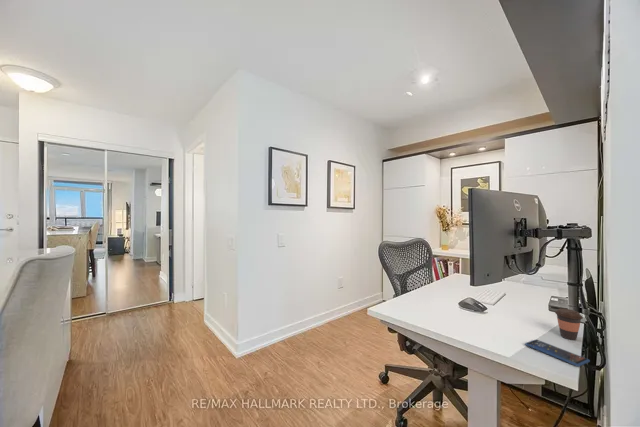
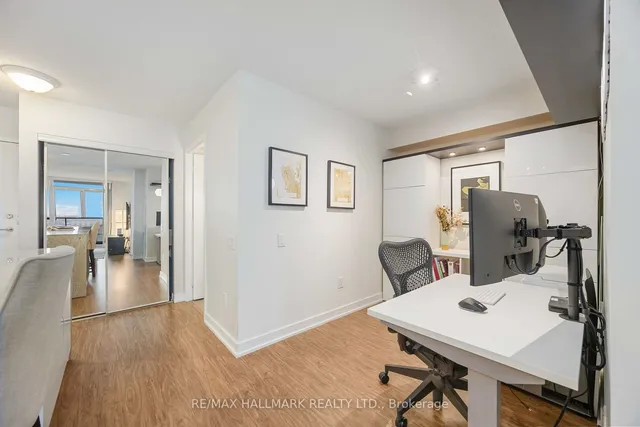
- smartphone (555, 351)
- coffee cup (568, 324)
